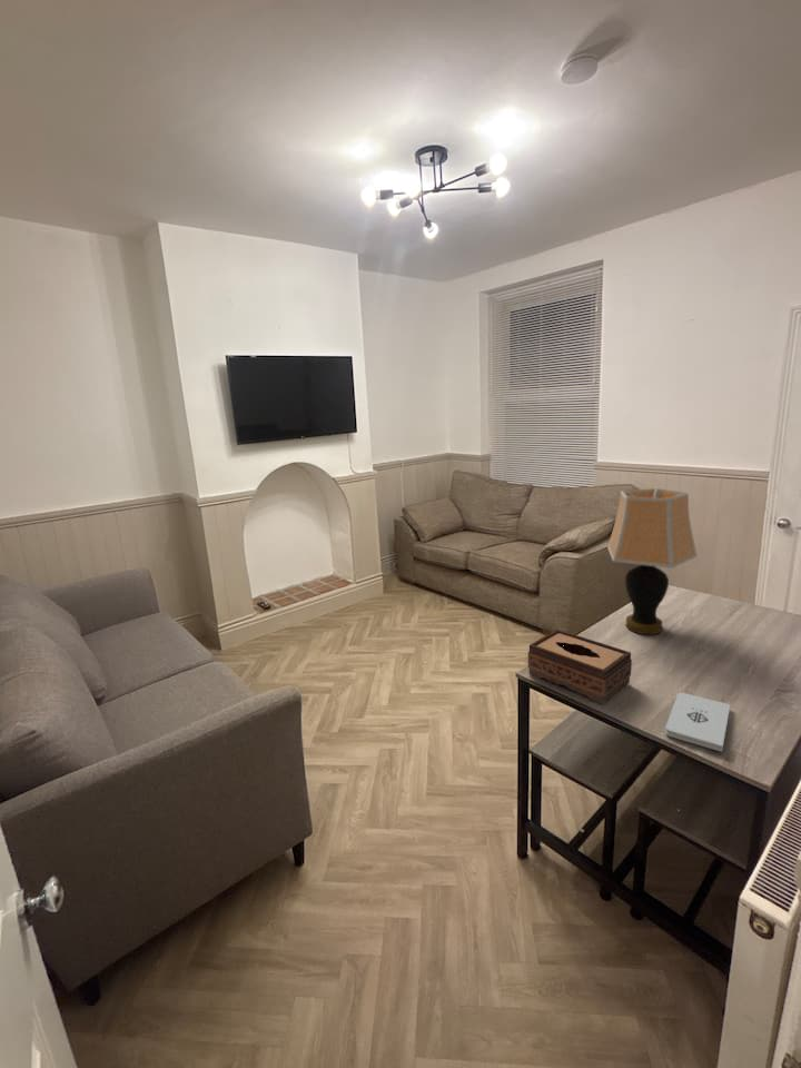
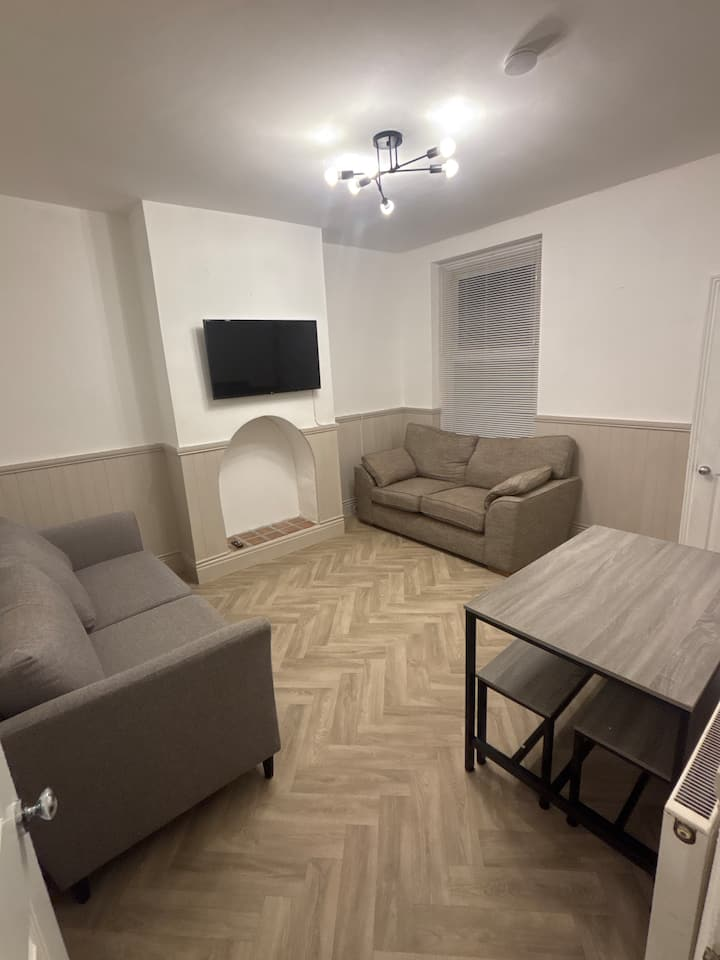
- table lamp (652, 562)
- tissue box (577, 663)
- notepad (698, 719)
